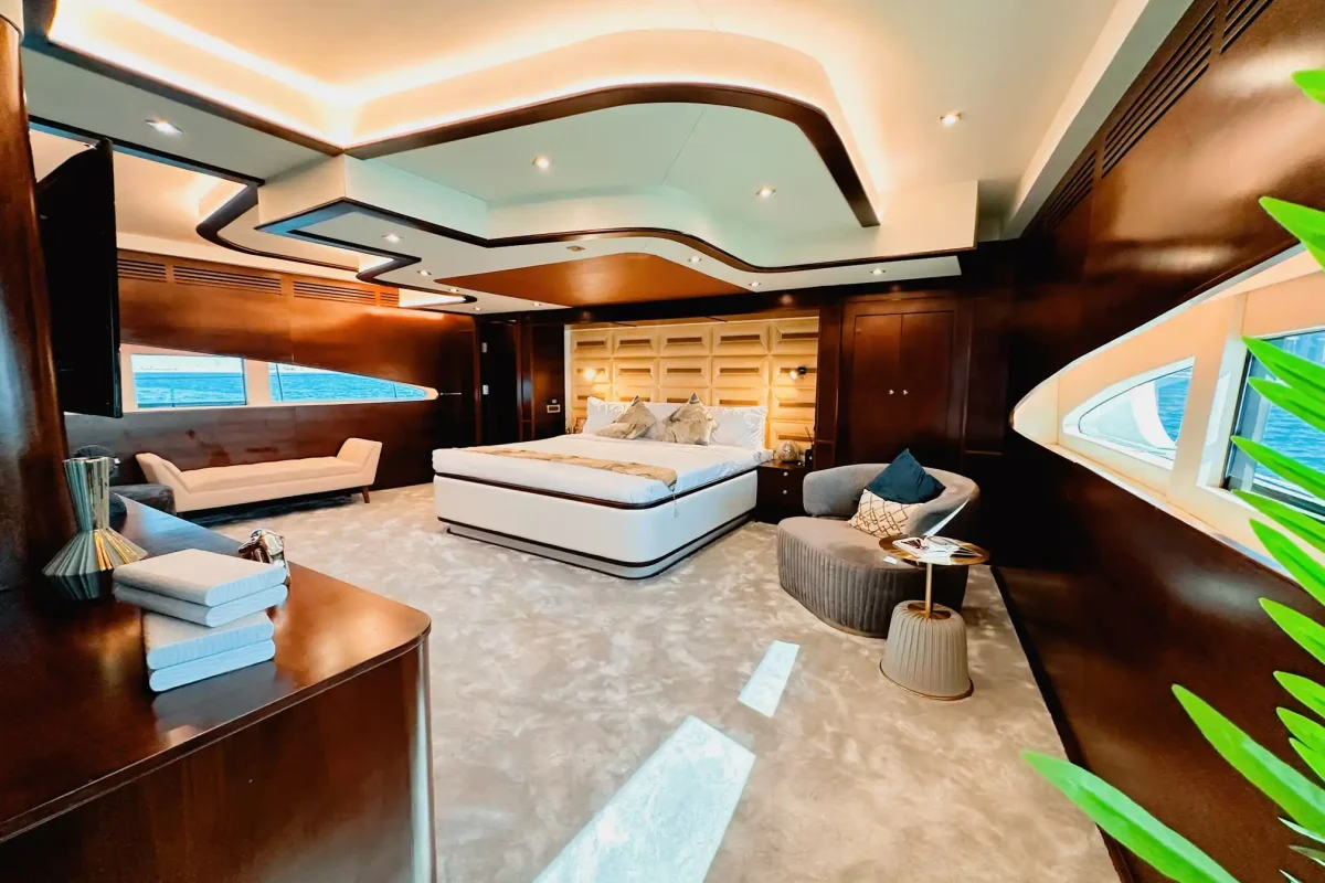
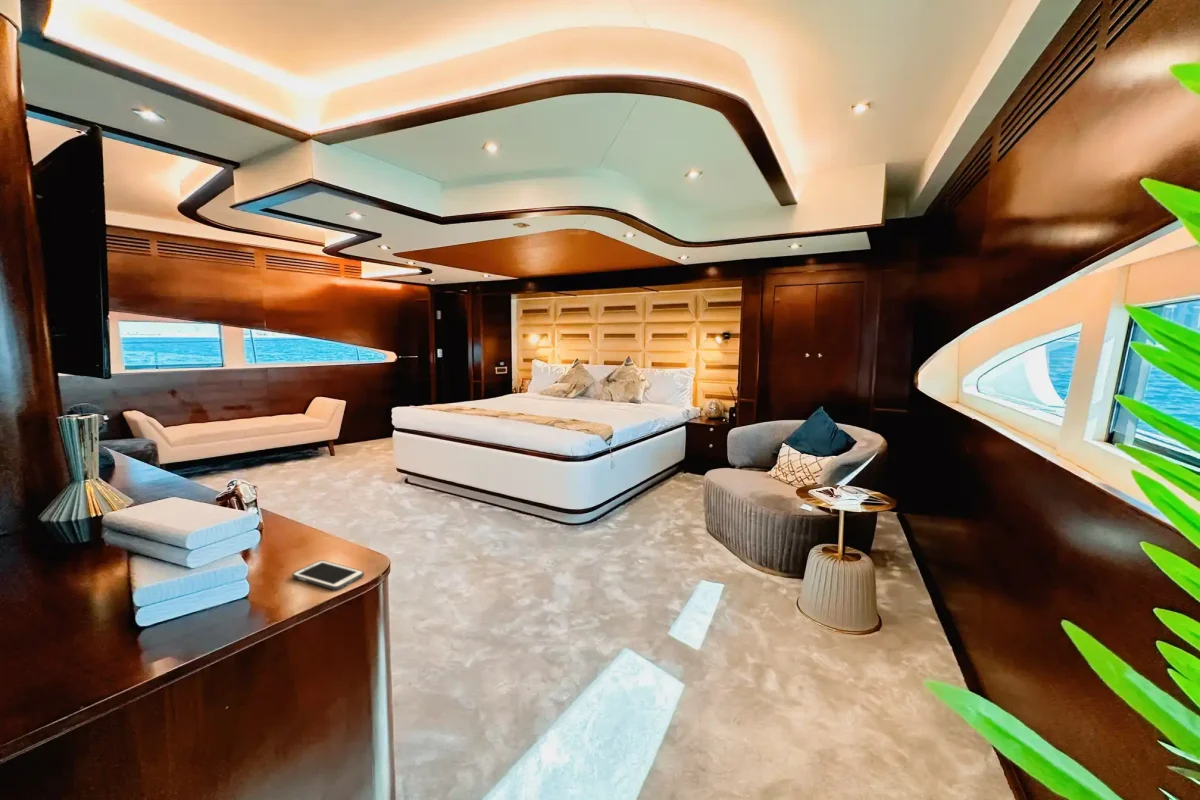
+ cell phone (328, 574)
